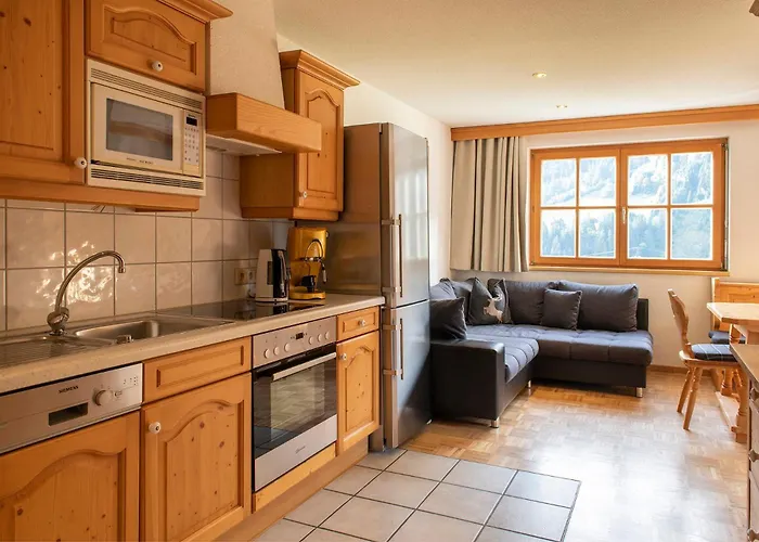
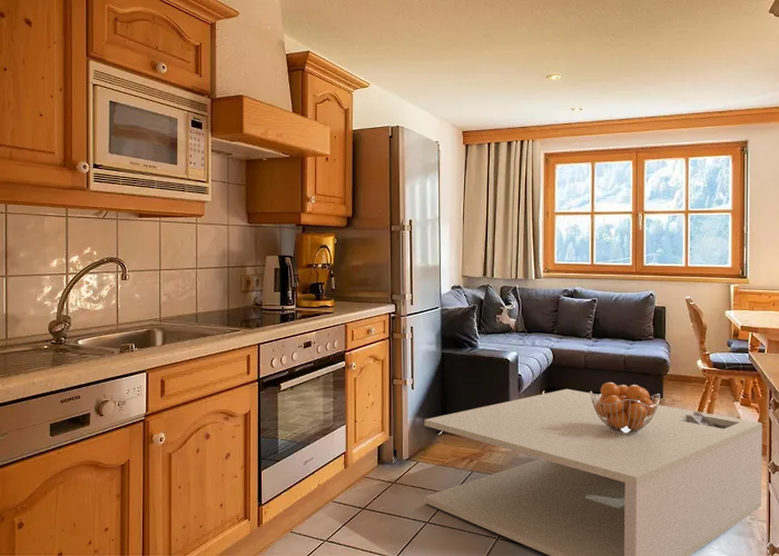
+ fruit basket (624, 404)
+ coffee table (591, 461)
